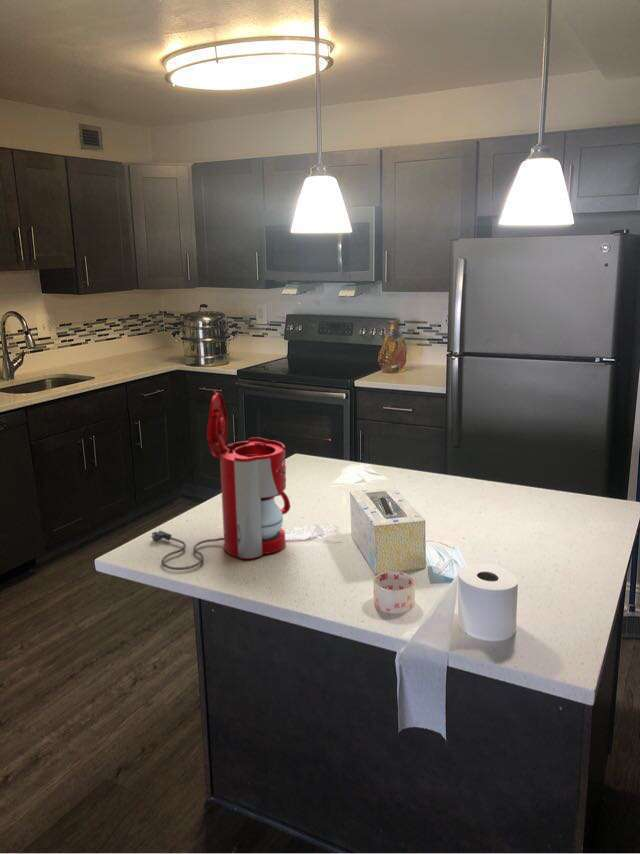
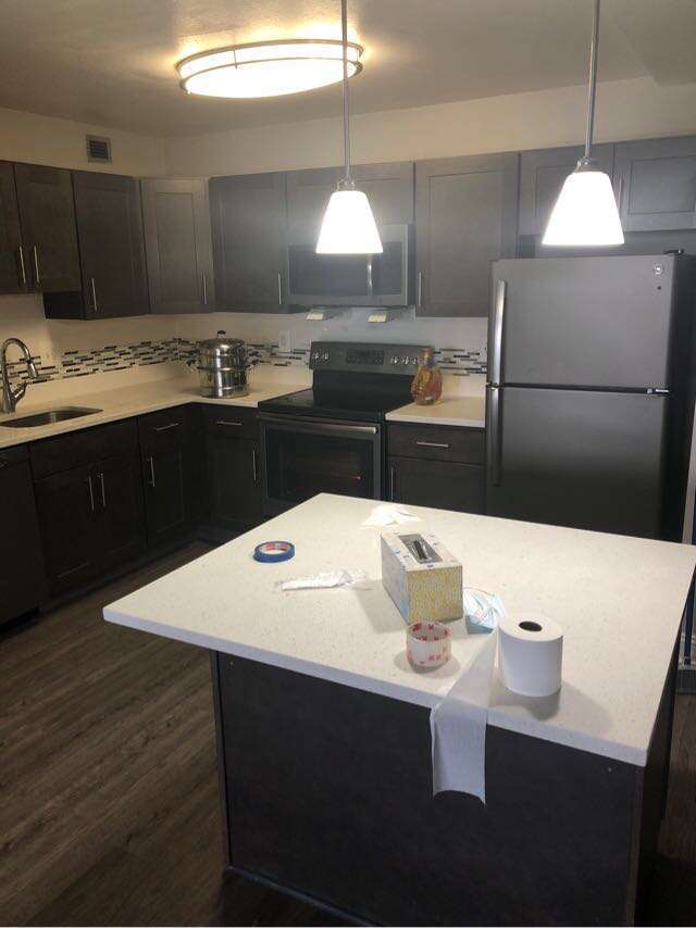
- coffee maker (220, 469)
